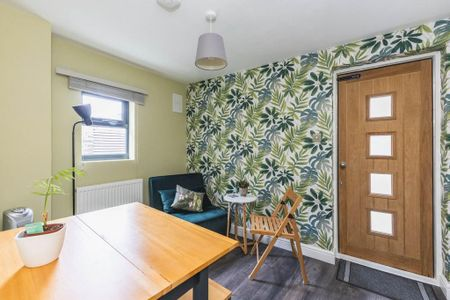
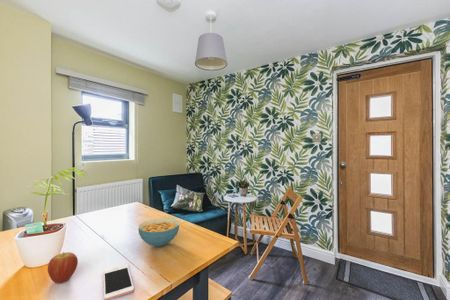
+ cereal bowl (159, 234)
+ fruit (62, 265)
+ cell phone (117, 280)
